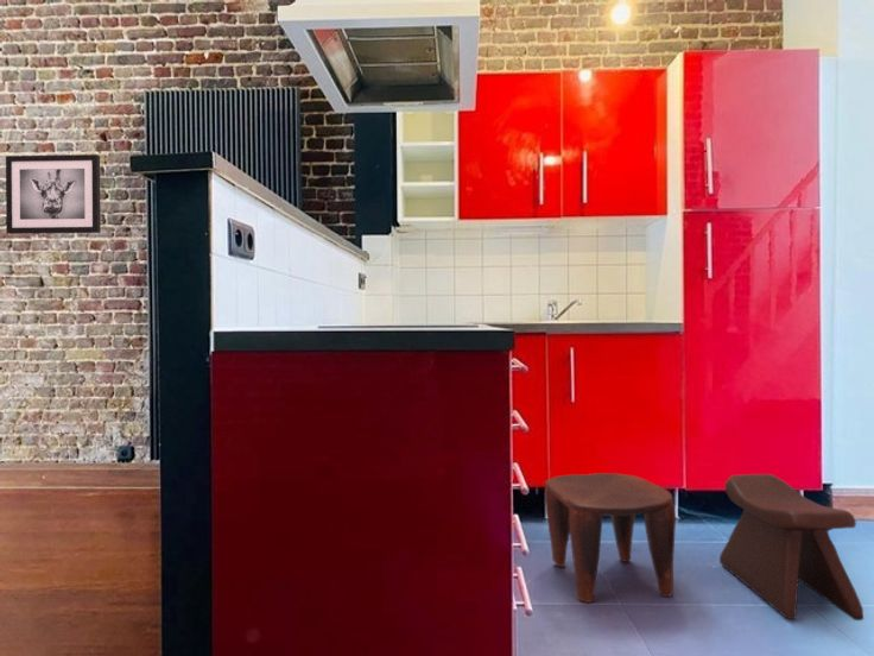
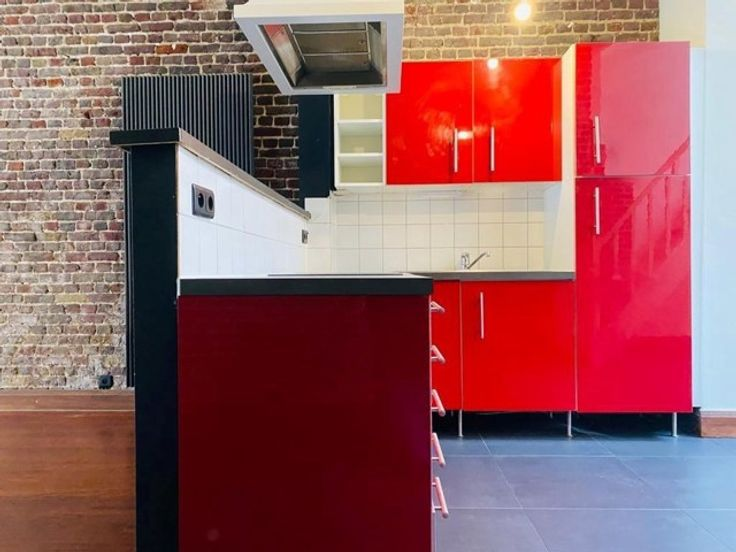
- wall art (52, 194)
- stool (601, 531)
- stool (784, 540)
